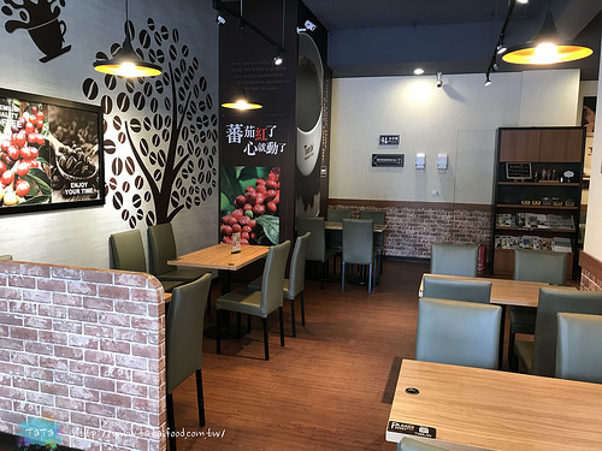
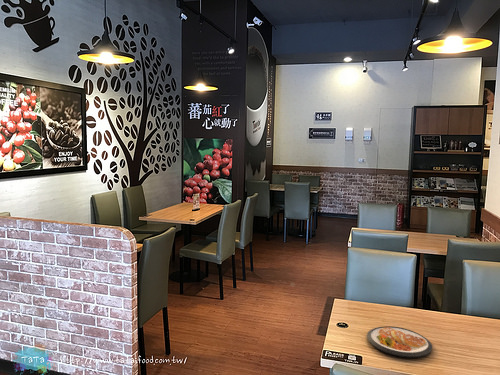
+ dish (398, 339)
